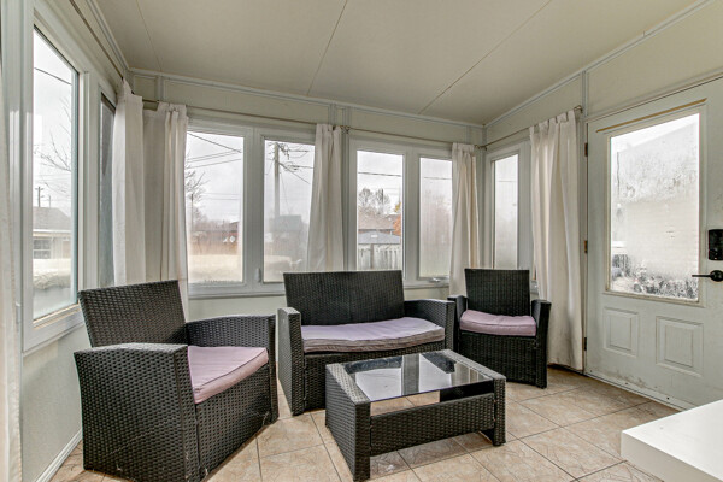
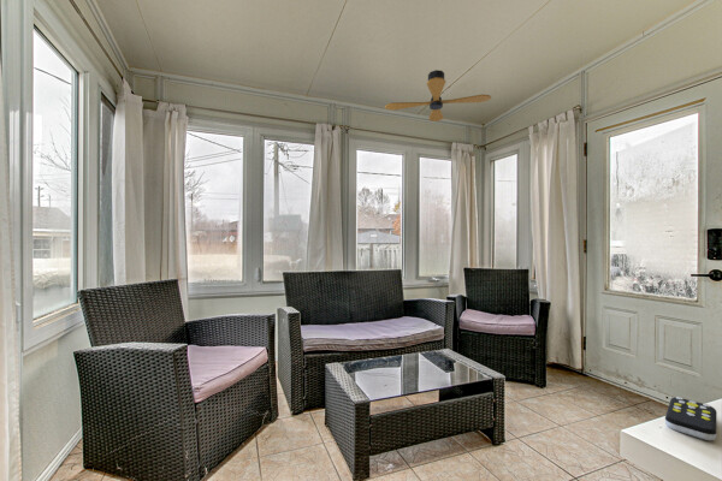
+ ceiling fan (436, 90)
+ remote control (691, 416)
